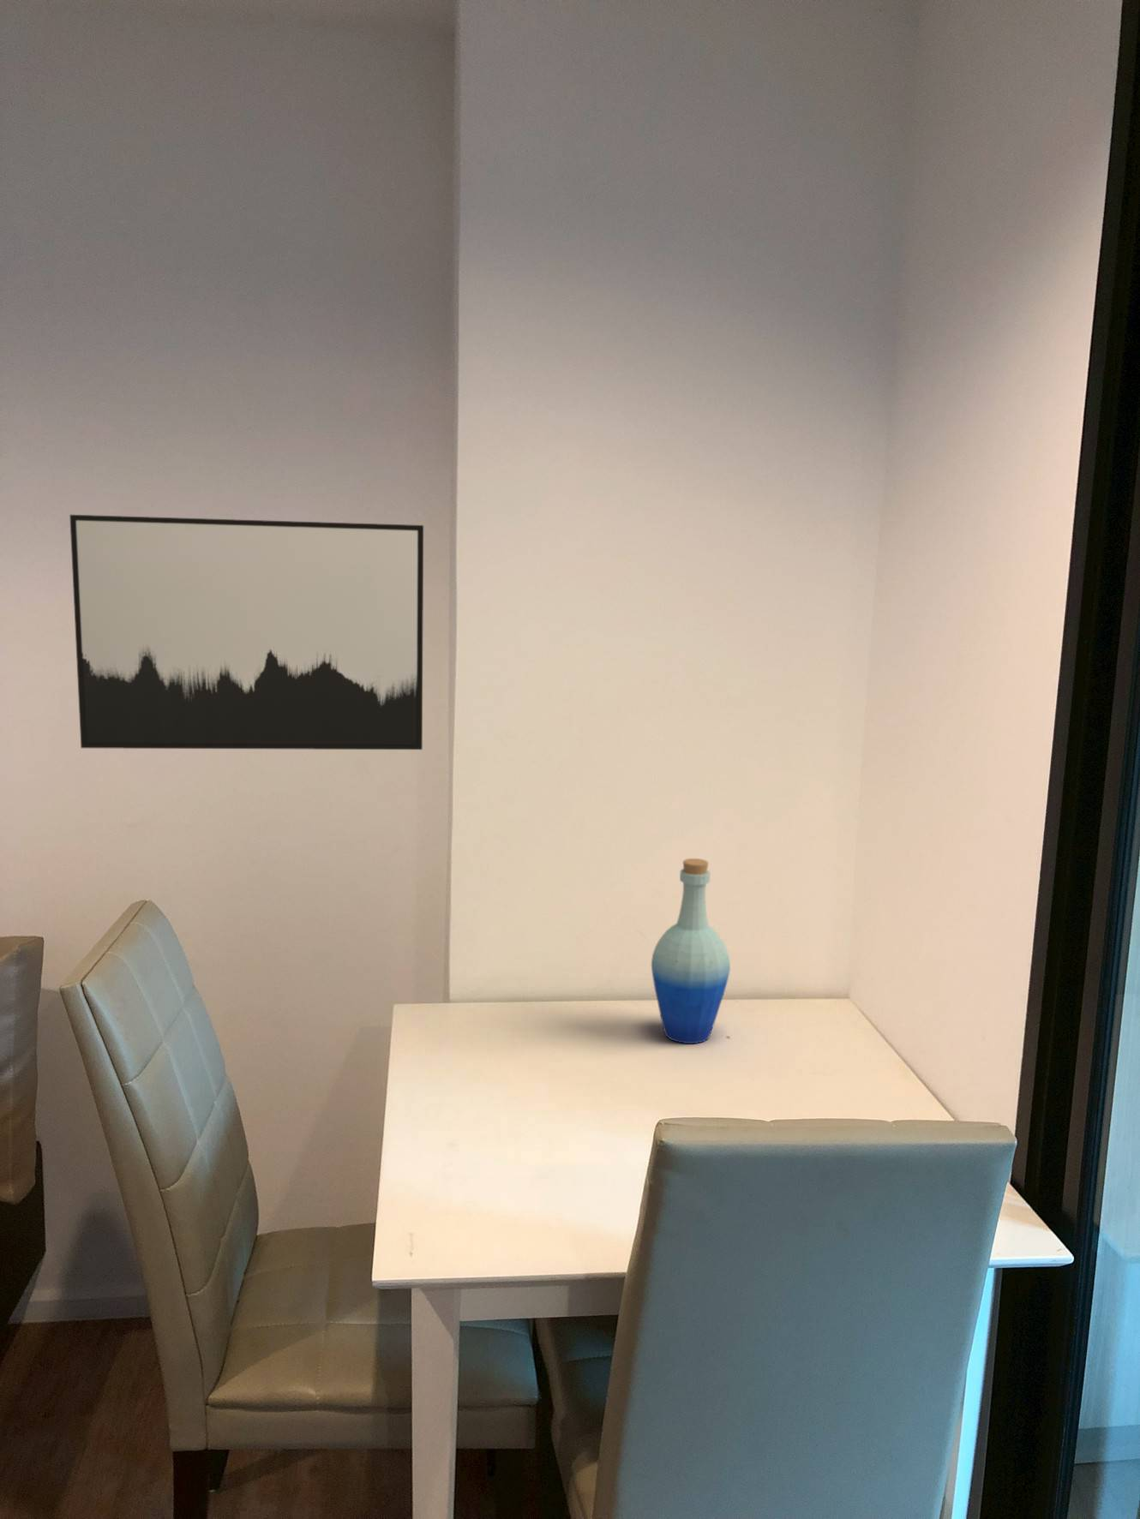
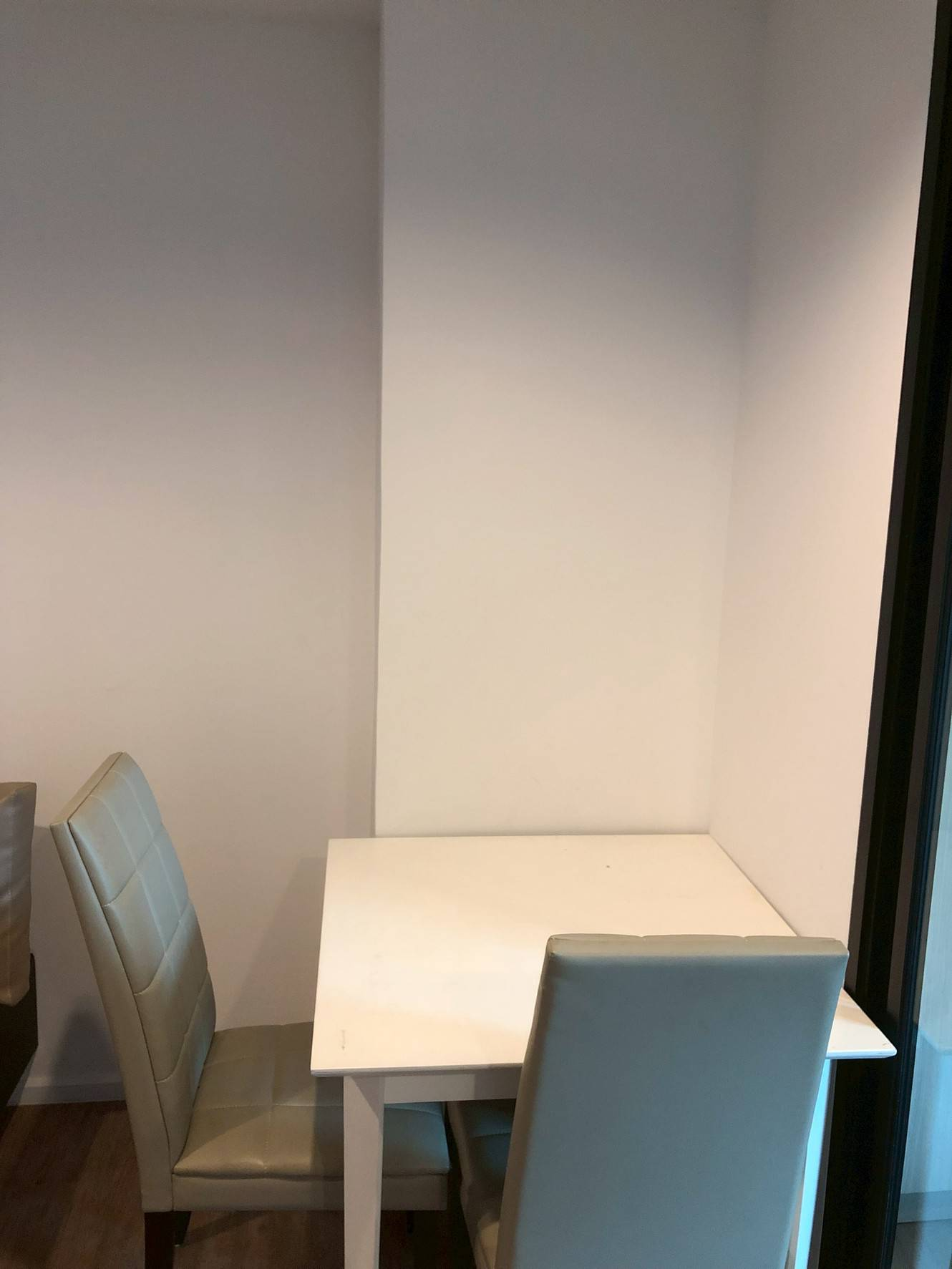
- bottle (691, 948)
- wall art (253, 636)
